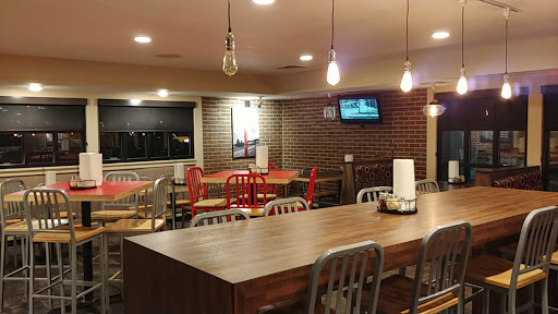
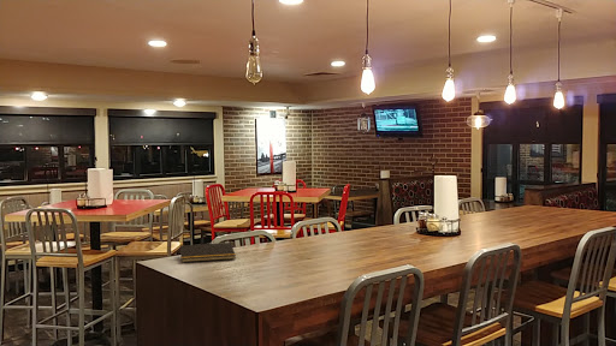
+ notepad (207, 251)
